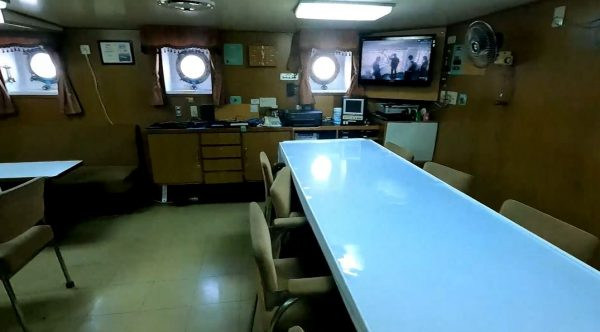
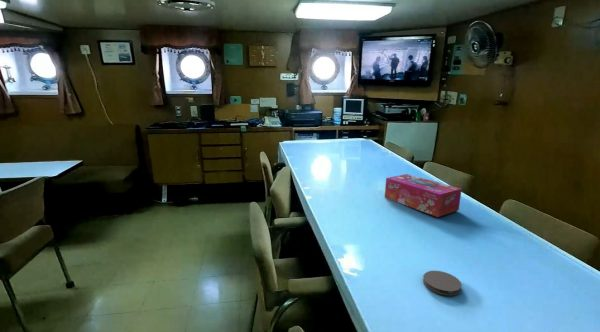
+ tissue box (420, 193)
+ coaster (441, 282)
